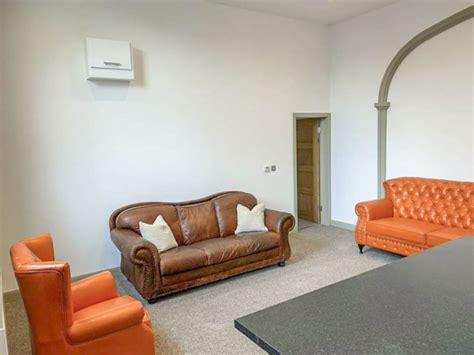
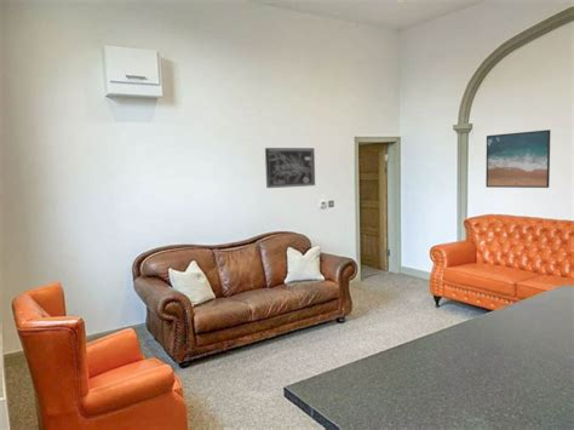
+ wall art (291, 167)
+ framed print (516, 160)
